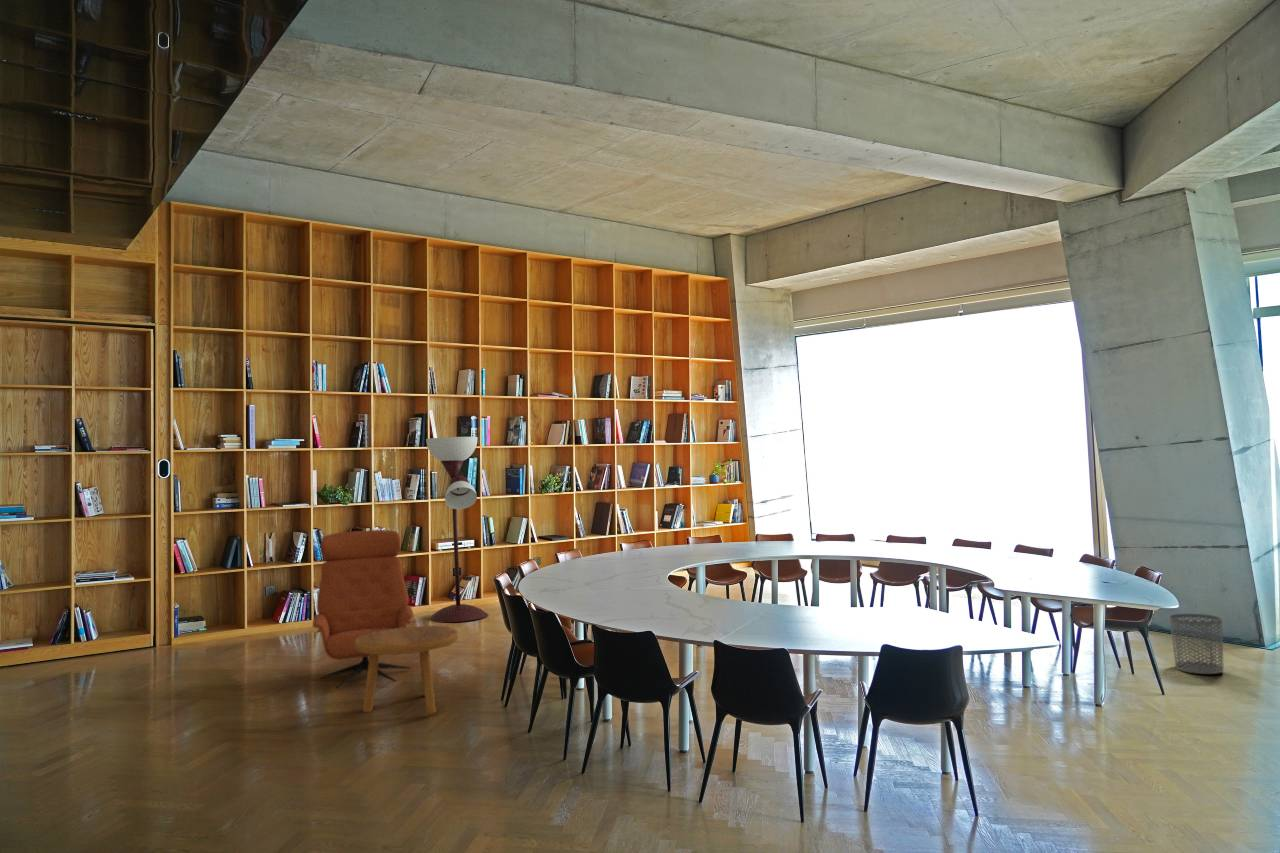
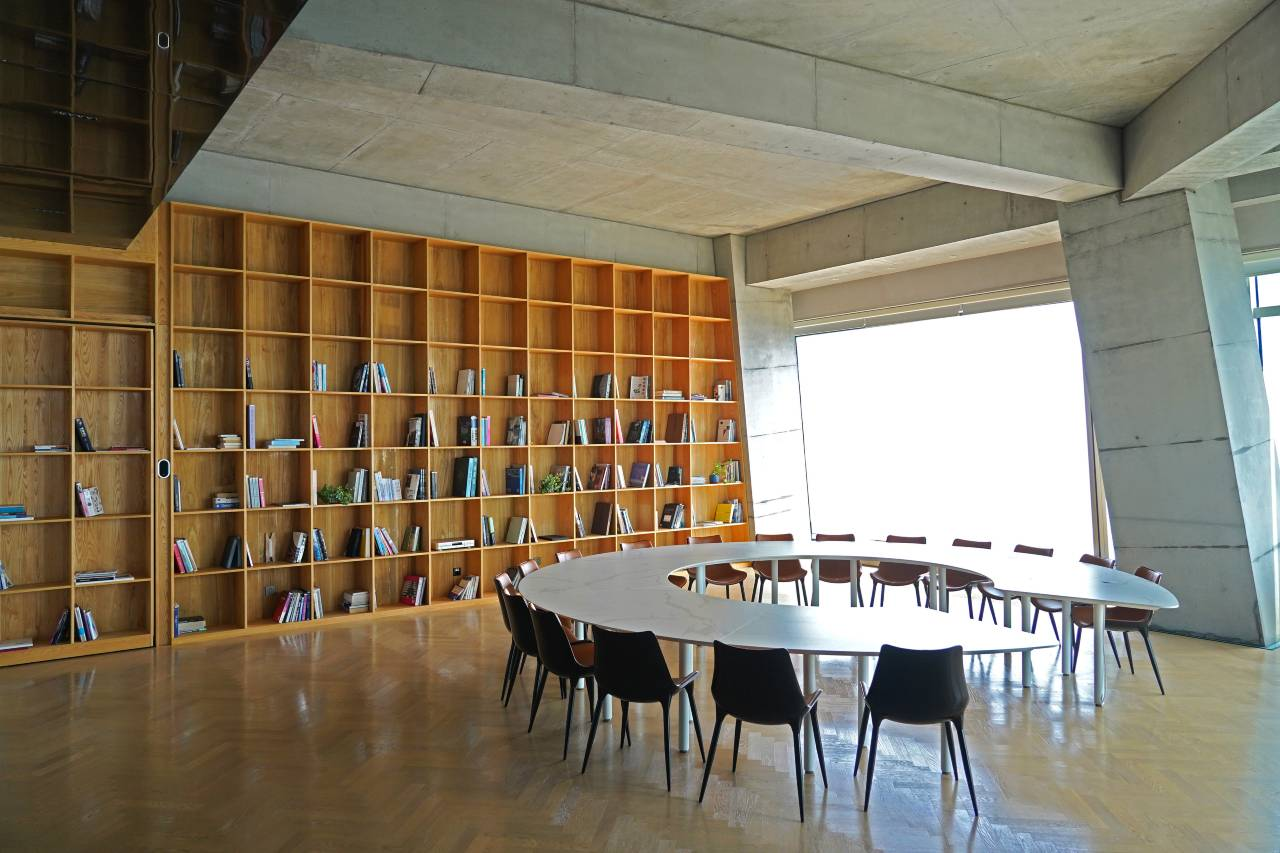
- floor lamp (457, 528)
- footstool (421, 670)
- lounge chair (363, 603)
- waste bin (1197, 644)
